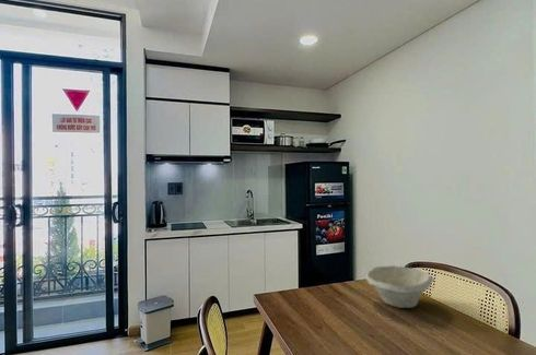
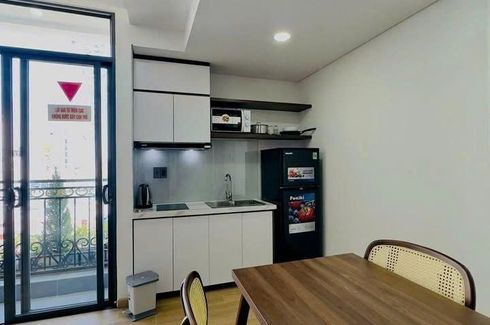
- bowl (398, 287)
